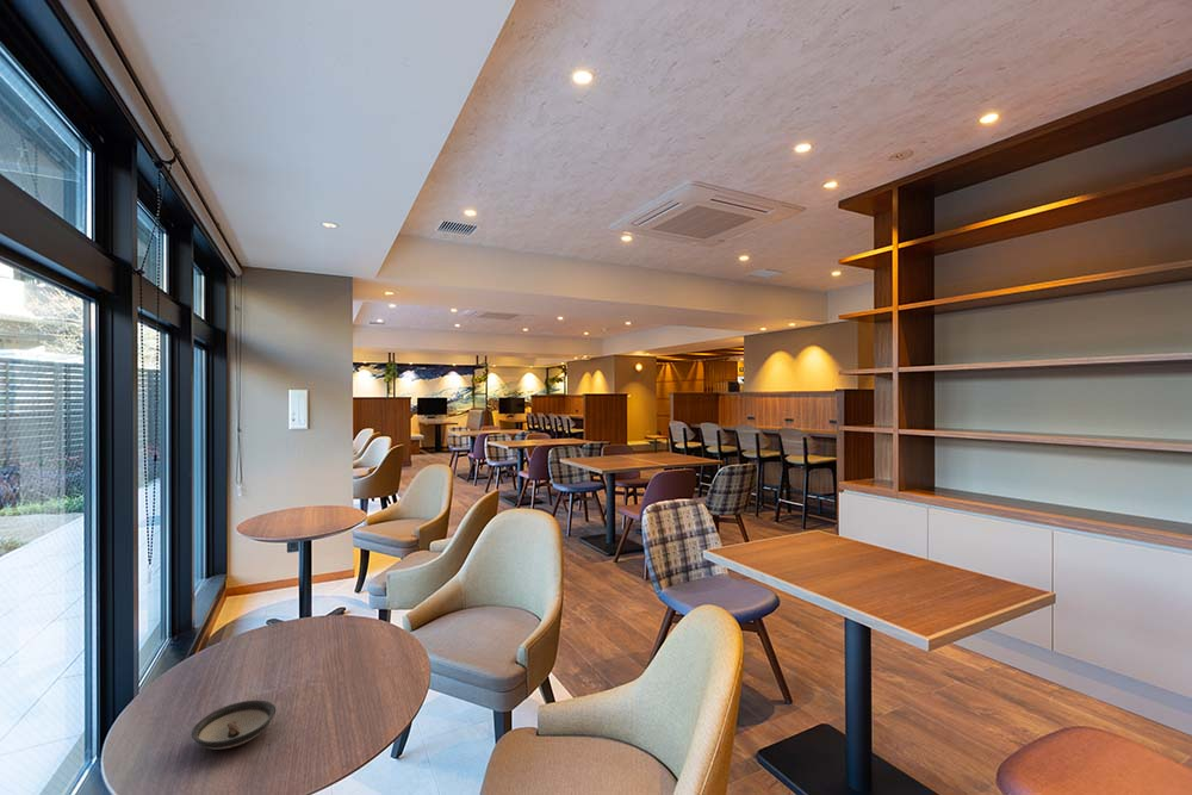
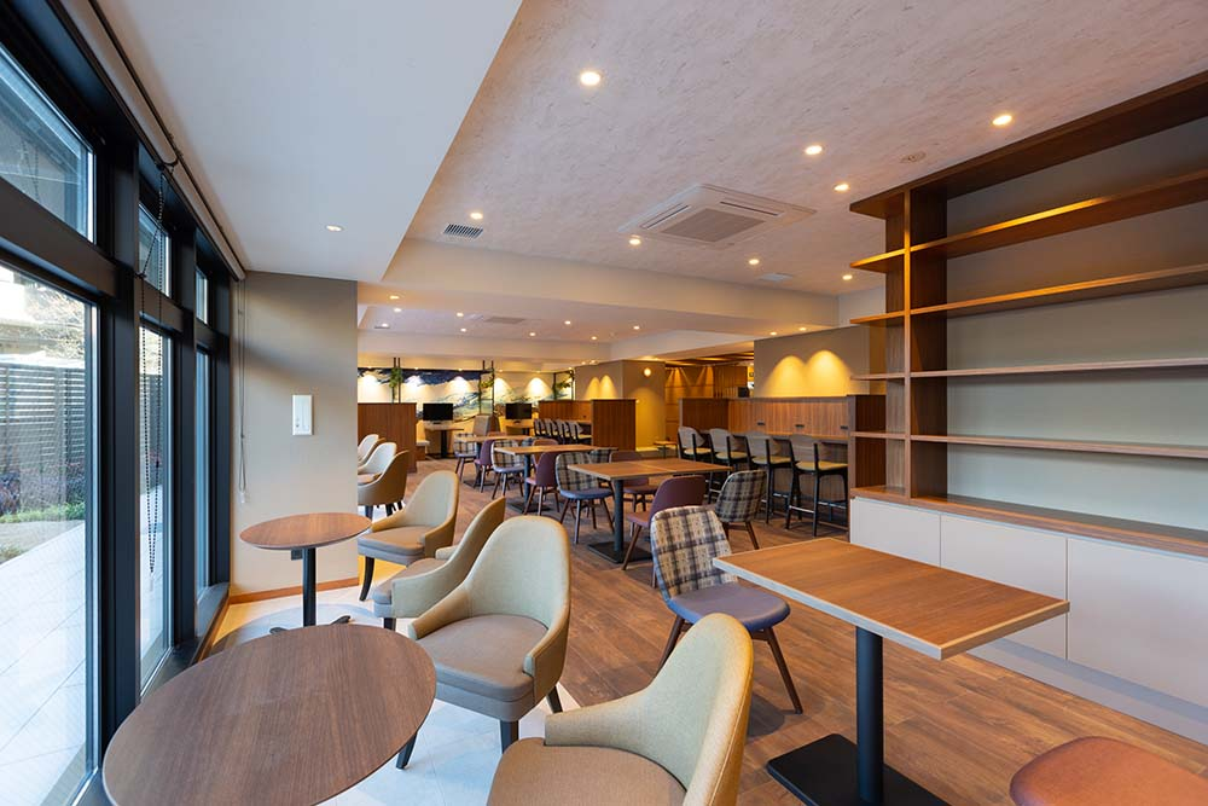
- saucer (235, 728)
